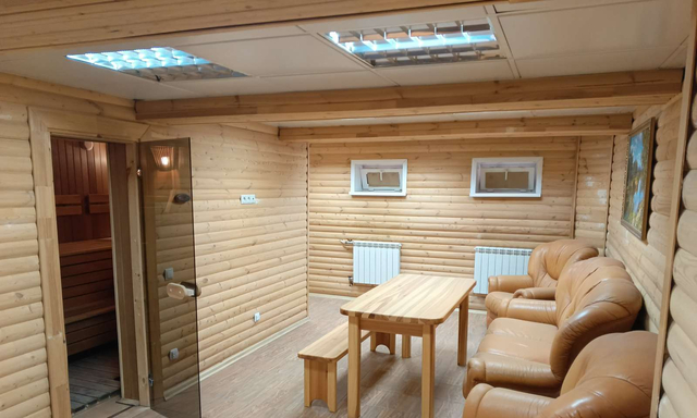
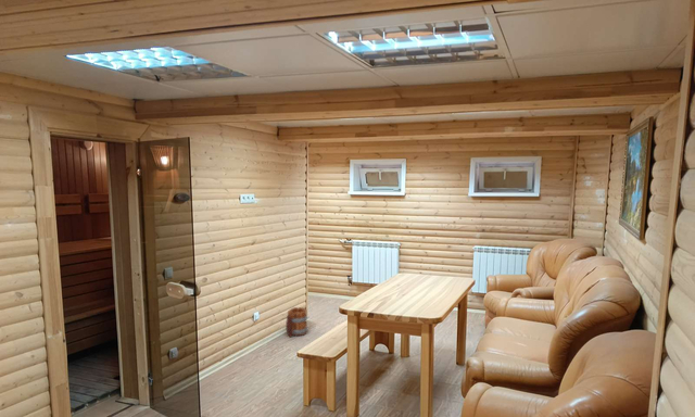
+ wooden mug (295, 320)
